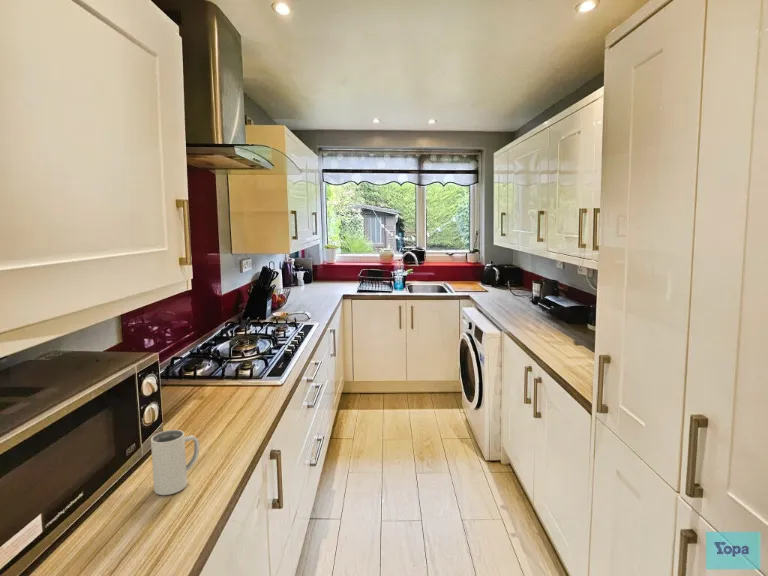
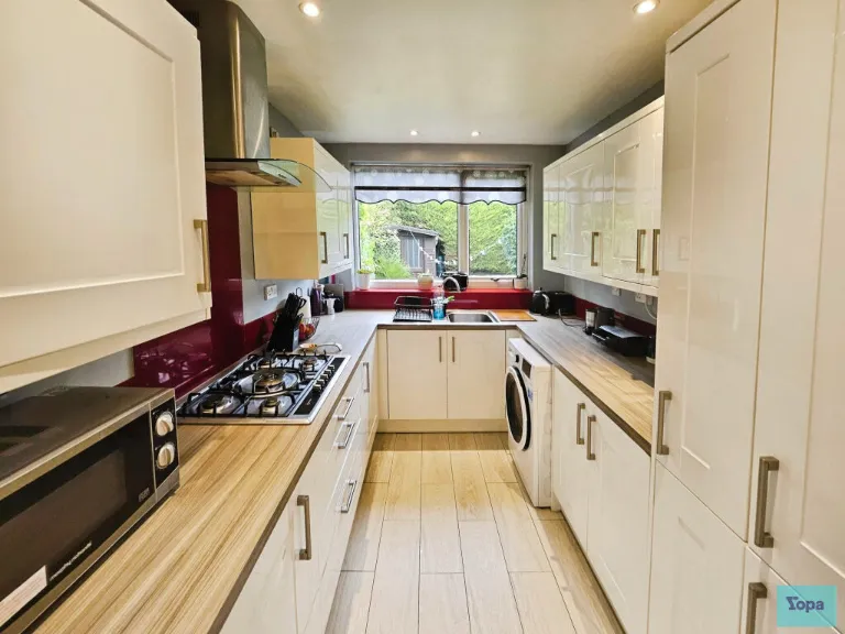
- mug (176, 458)
